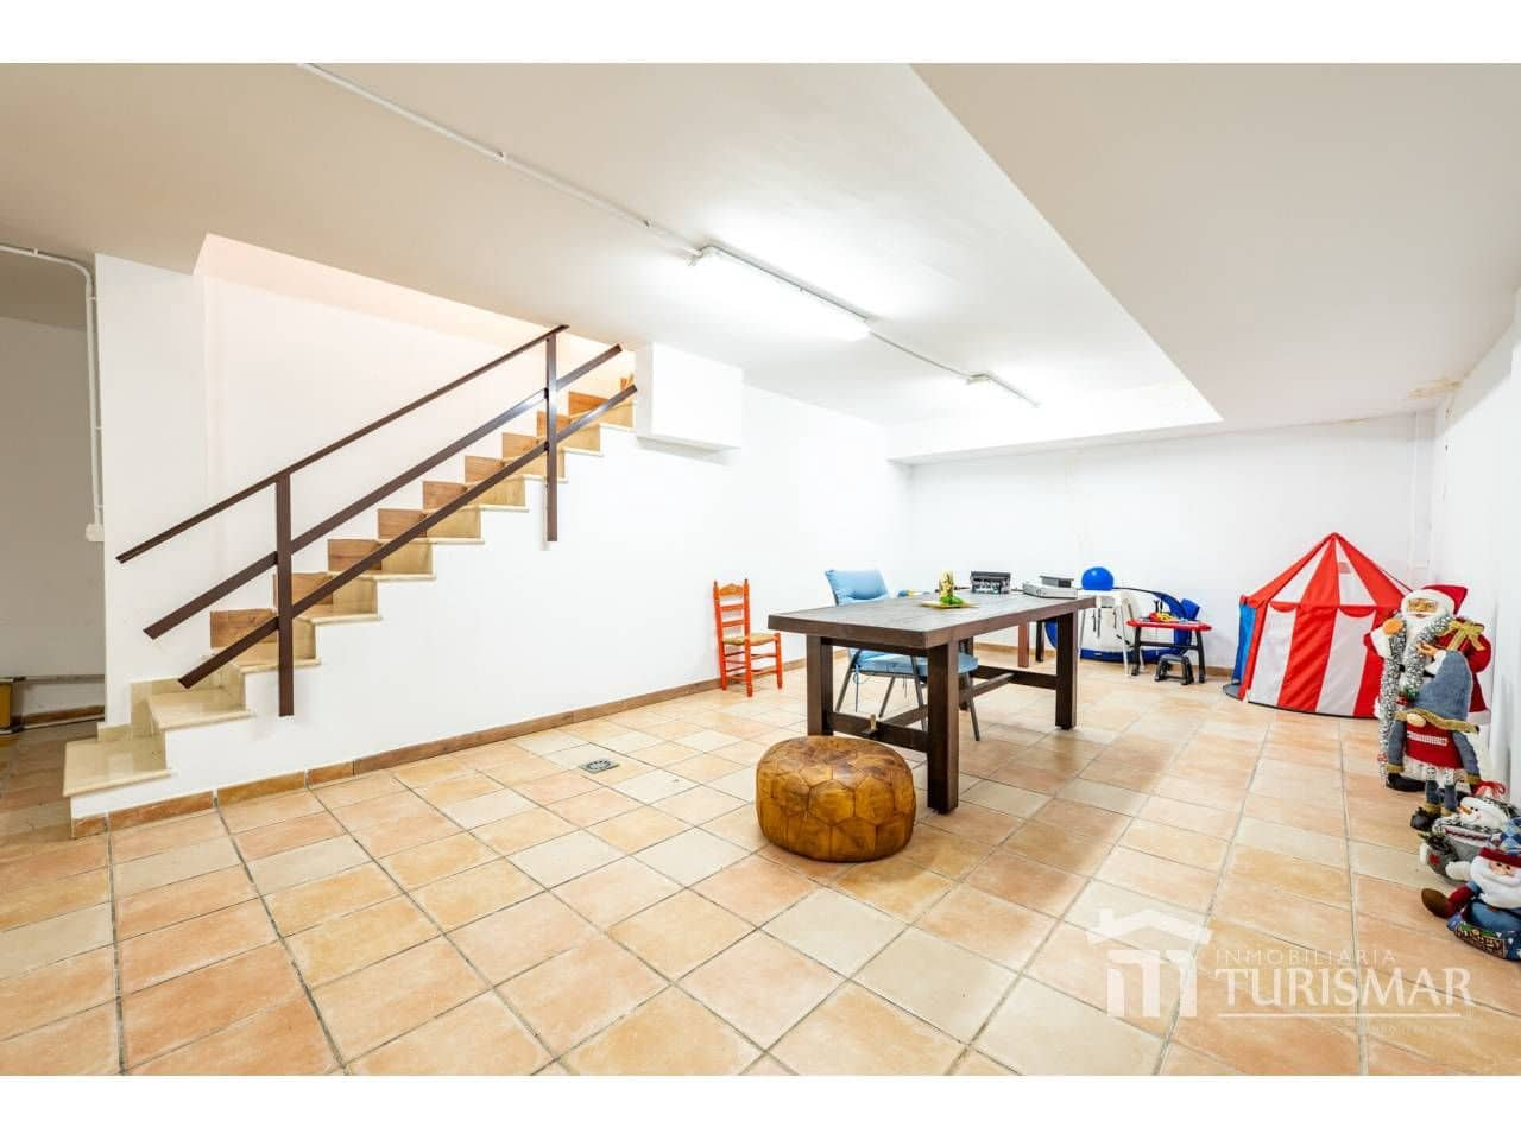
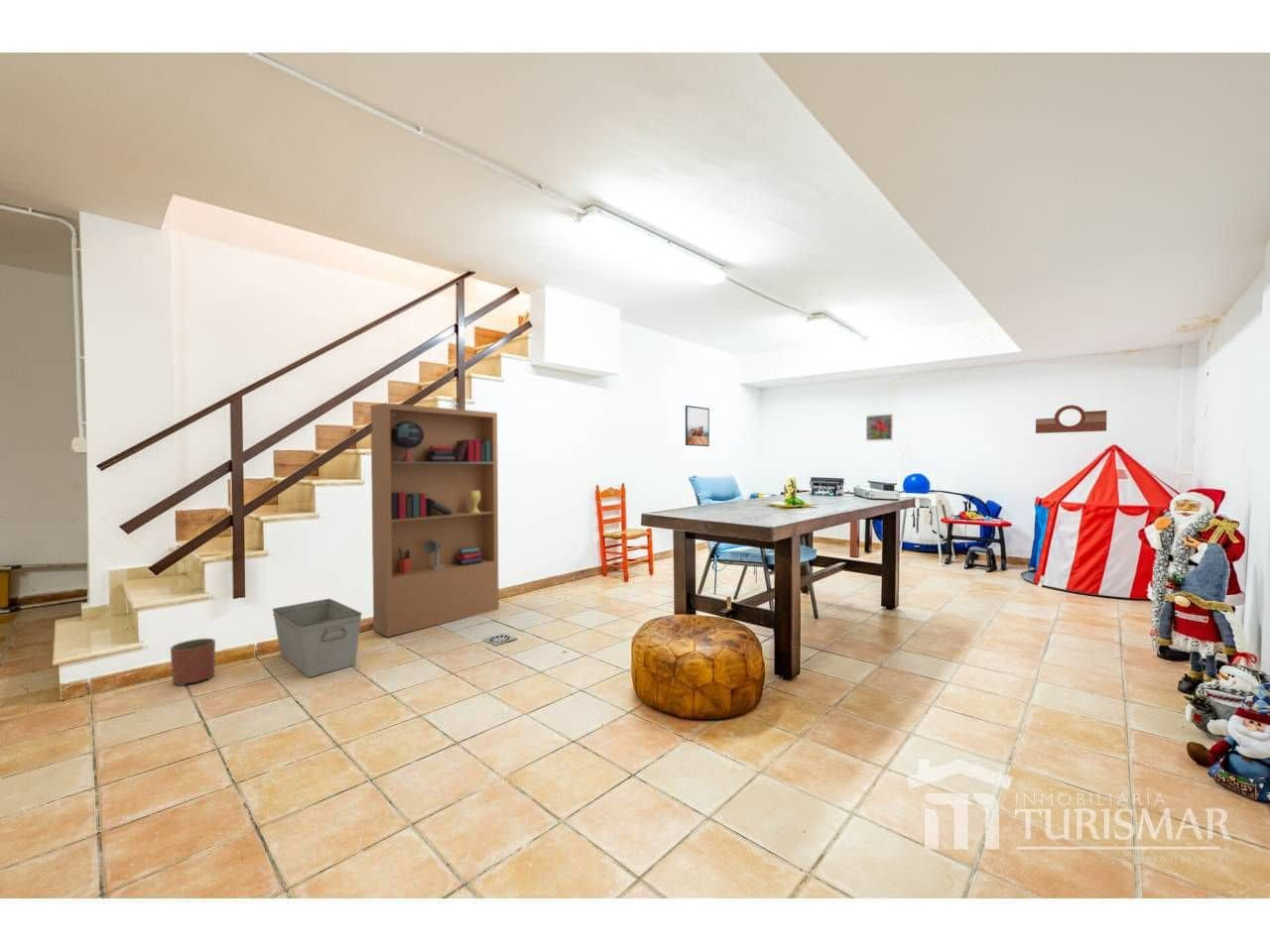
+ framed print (879, 427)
+ decorative wall piece (1072, 425)
+ storage bin (317, 635)
+ bookcase (440, 515)
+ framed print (698, 426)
+ planter (193, 661)
